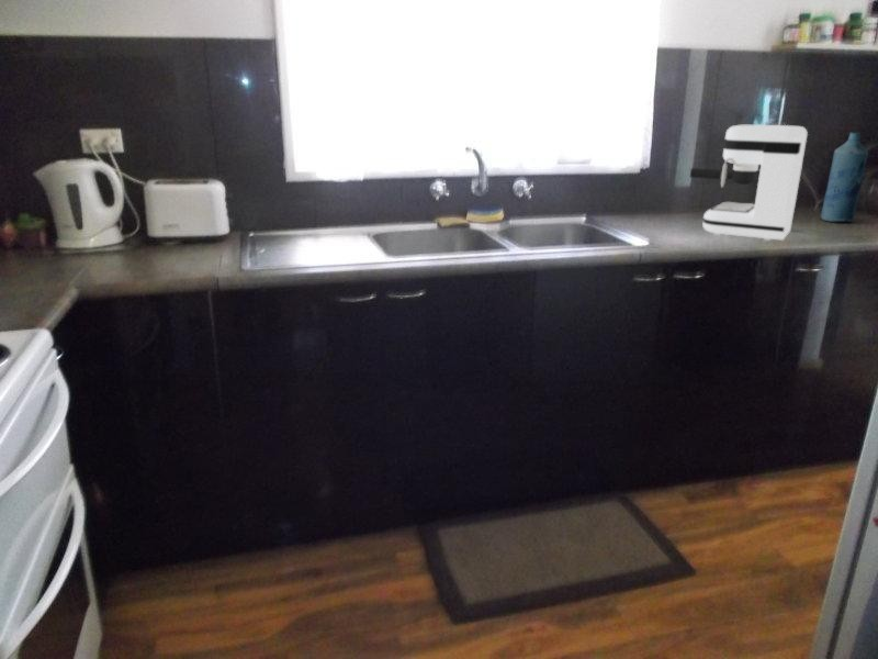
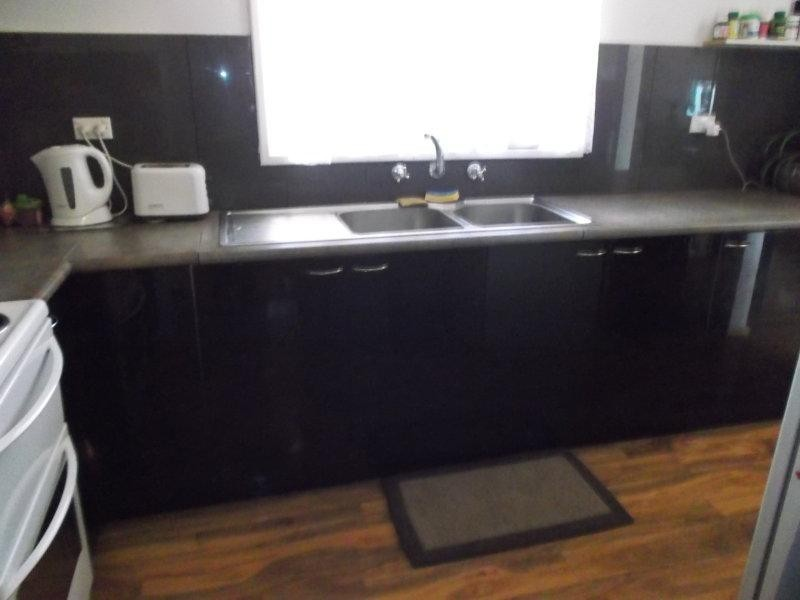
- coffee maker (754, 180)
- bottle (845, 177)
